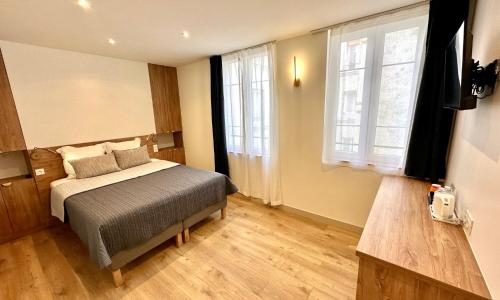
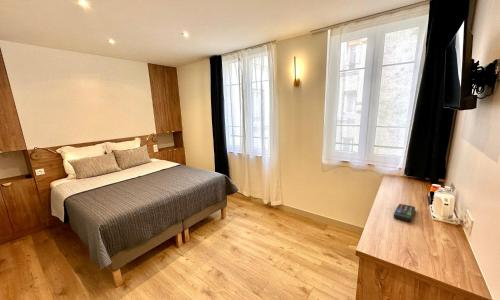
+ remote control (404, 211)
